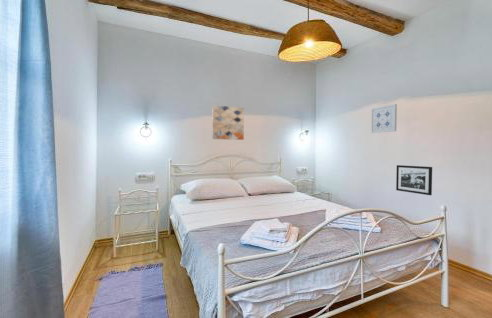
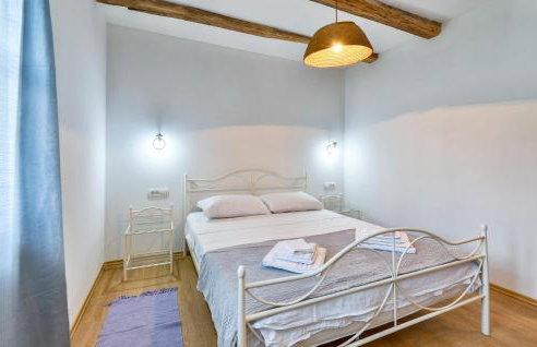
- wall art (383, 119)
- wall art (228, 123)
- picture frame (413, 179)
